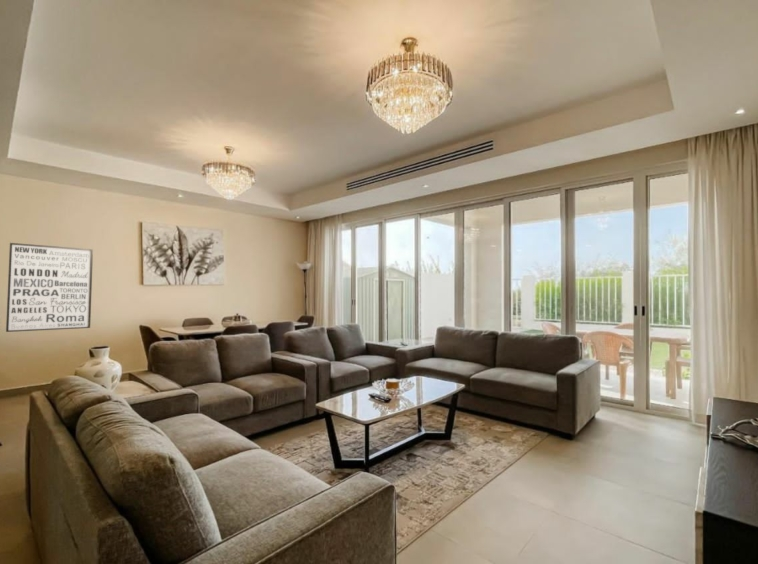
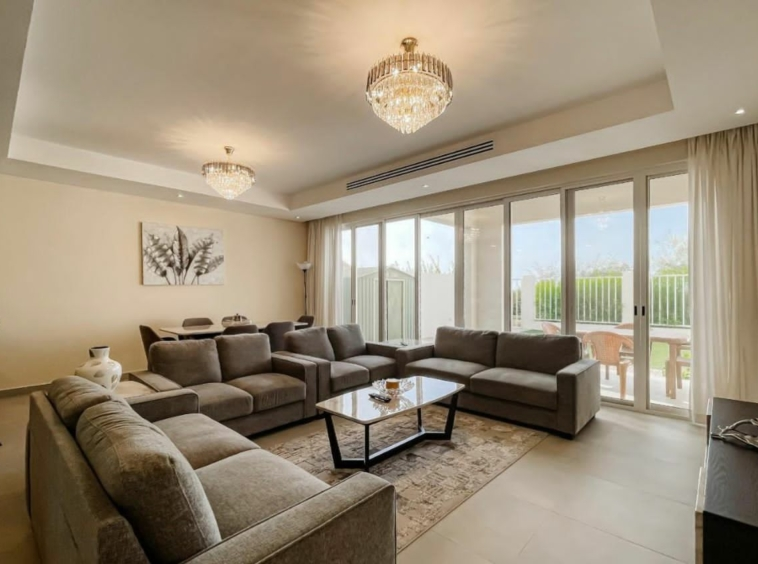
- wall art (52, 287)
